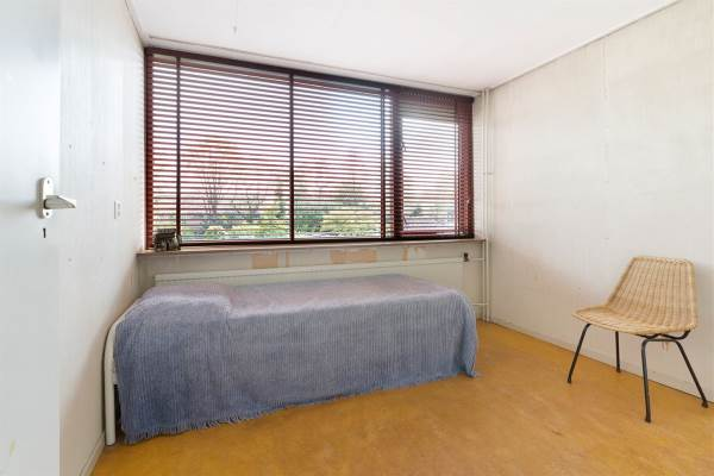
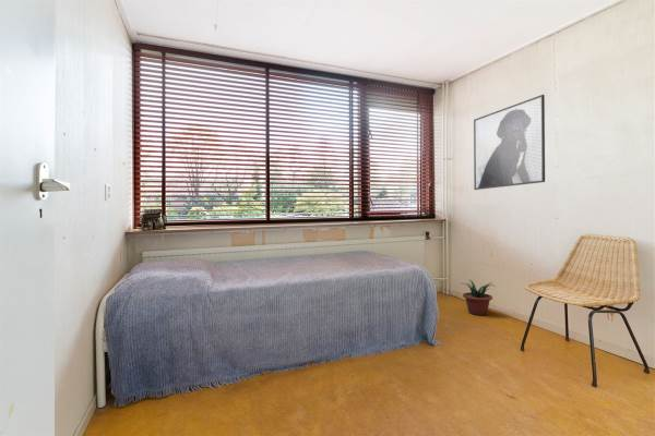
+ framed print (505, 147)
+ potted plant (478, 296)
